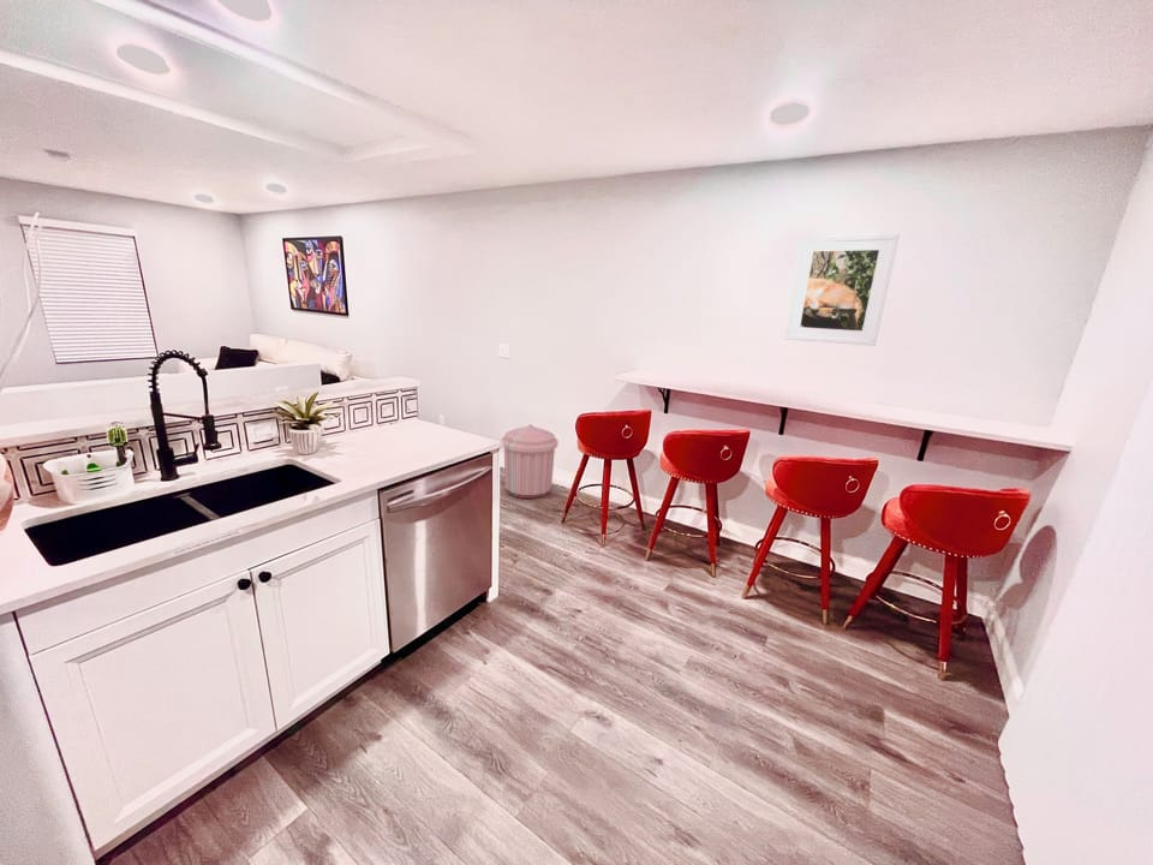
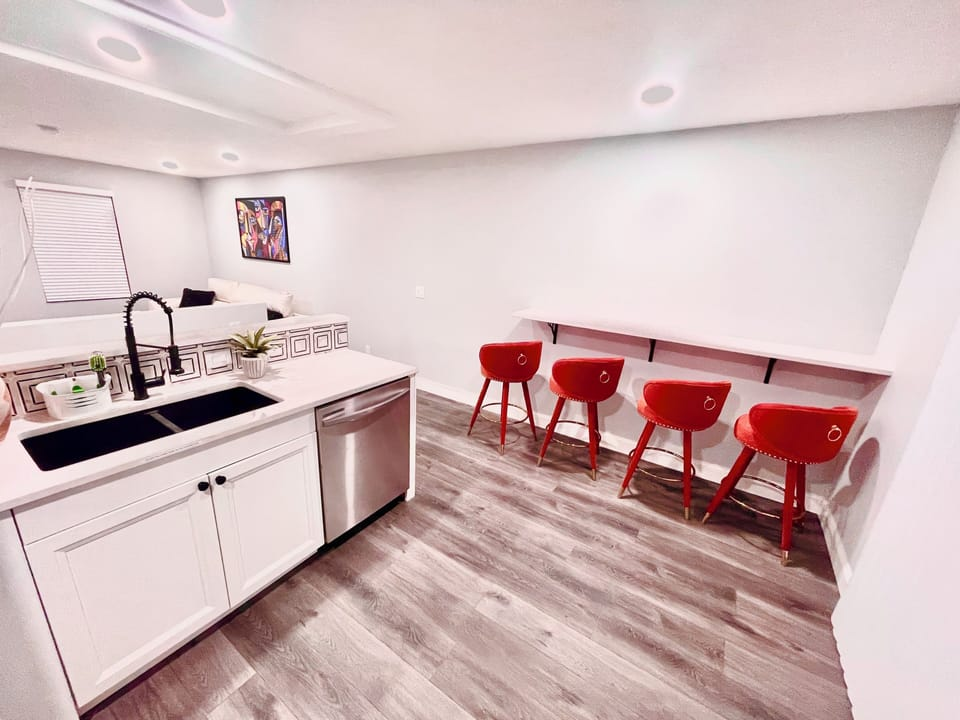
- trash can (528, 458)
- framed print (837, 291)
